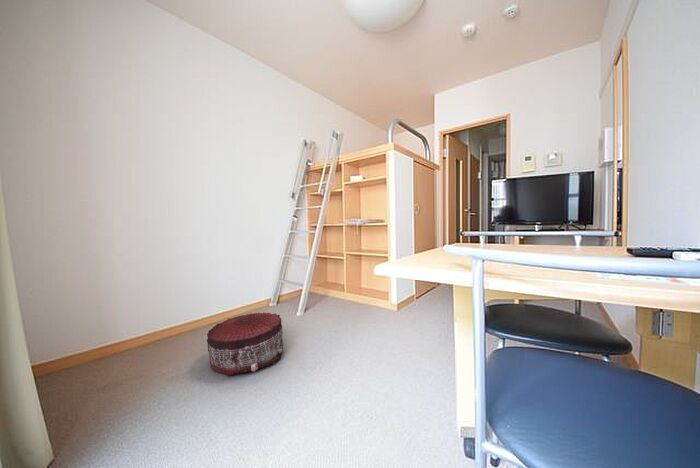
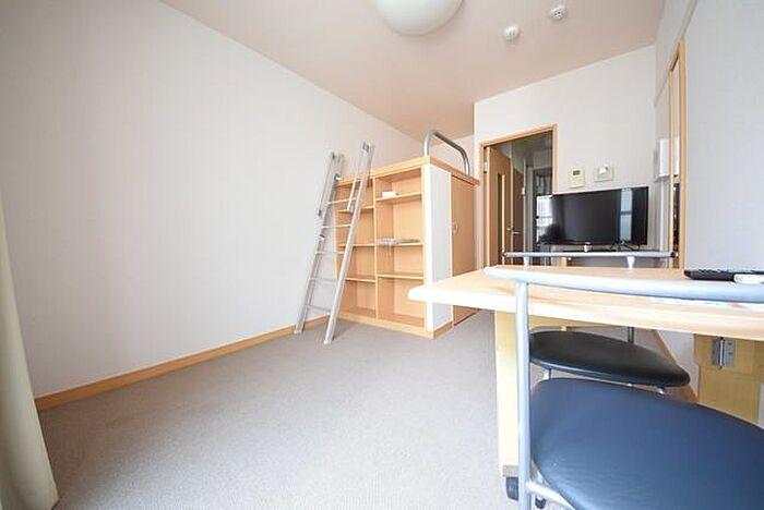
- pouf (248, 338)
